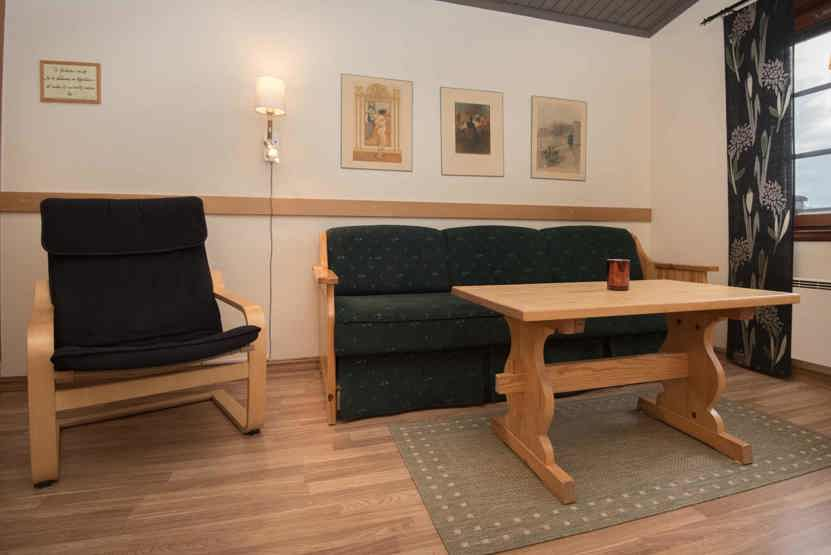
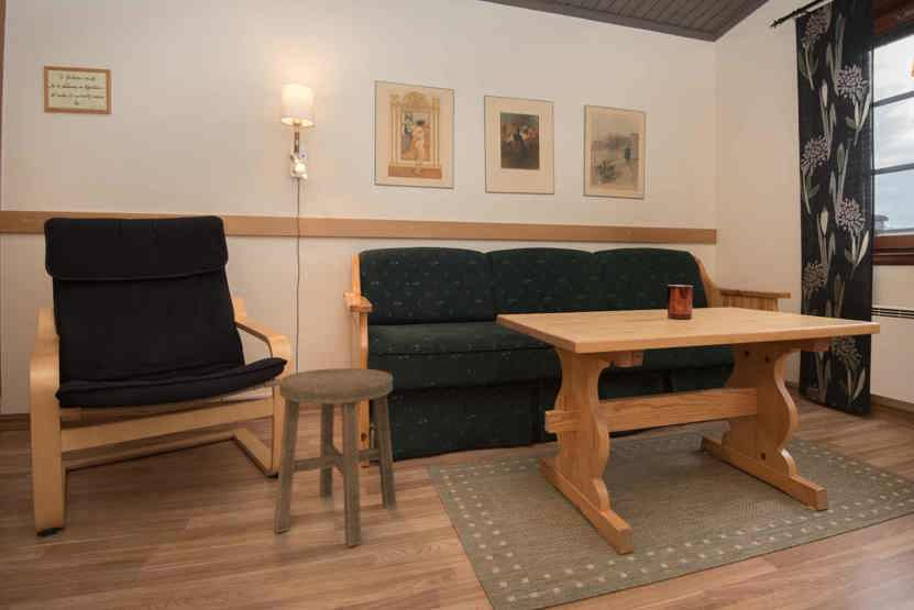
+ stool (335, 447)
